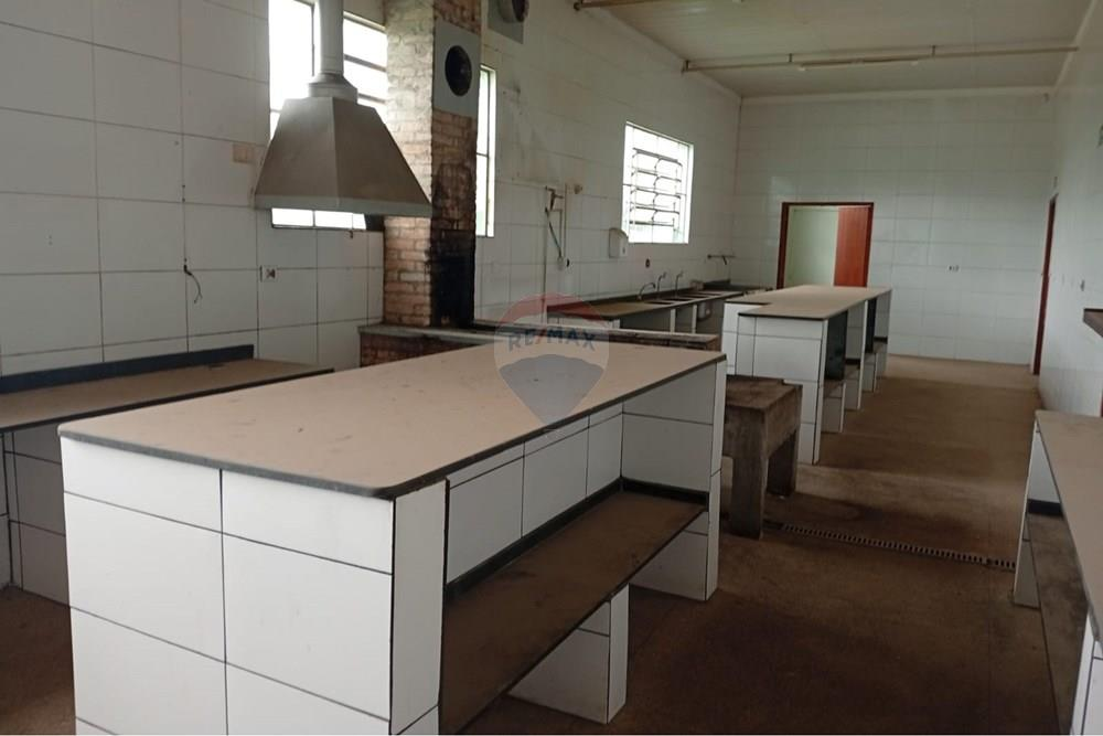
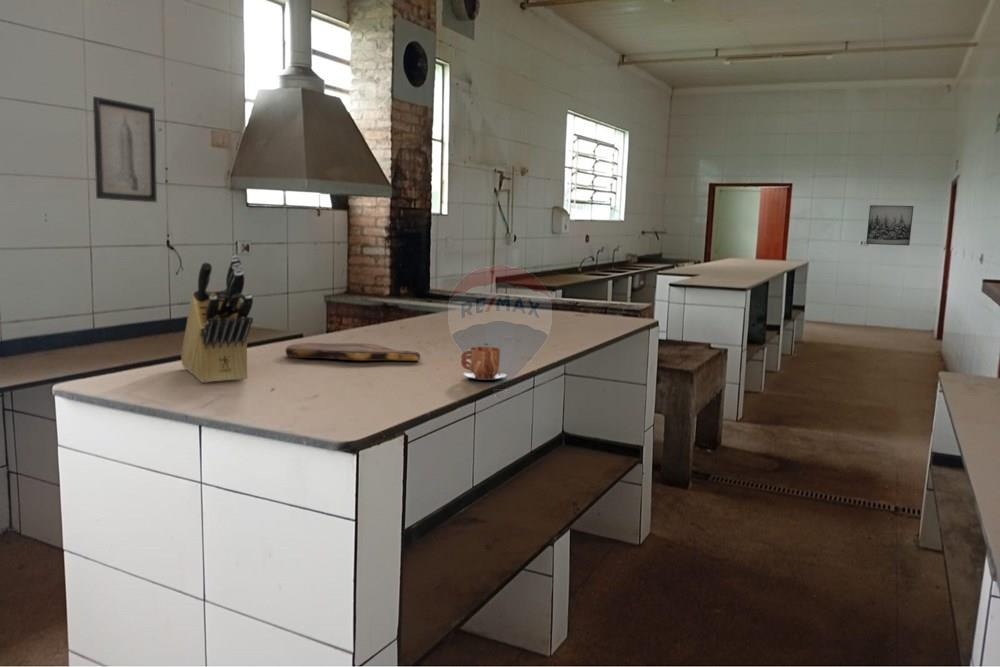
+ cutting board (354, 351)
+ wall art (889, 225)
+ wall art (126, 151)
+ mug (483, 363)
+ knife block (215, 315)
